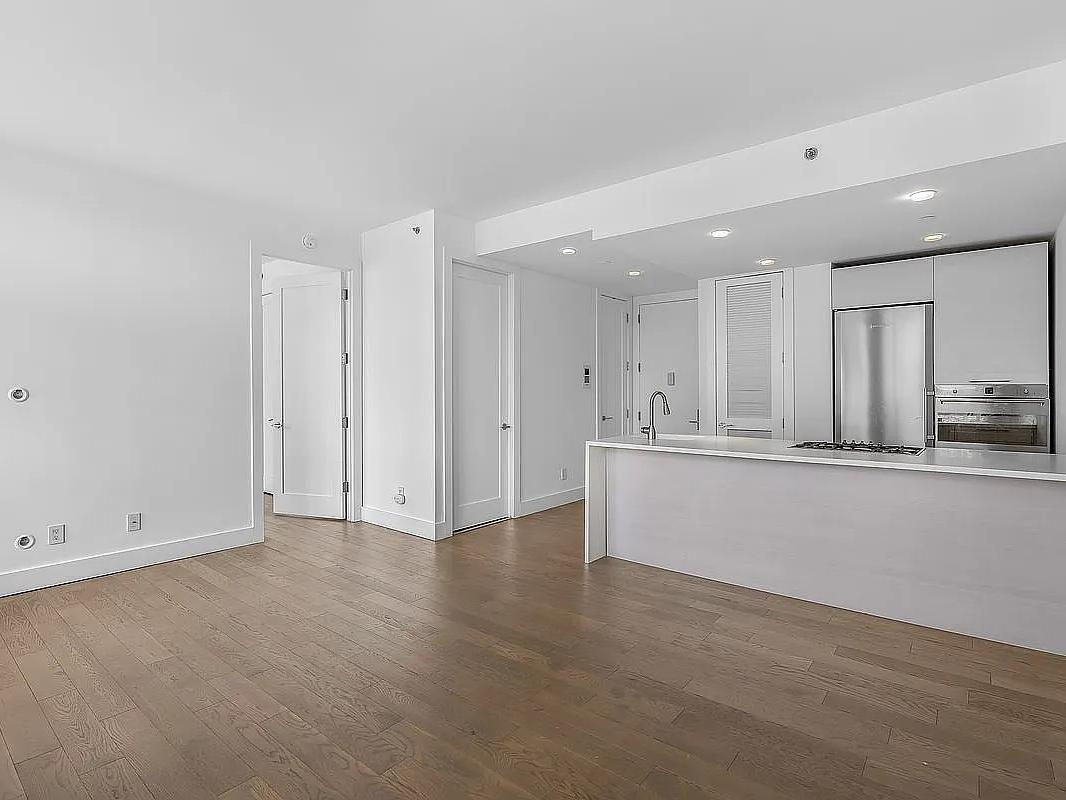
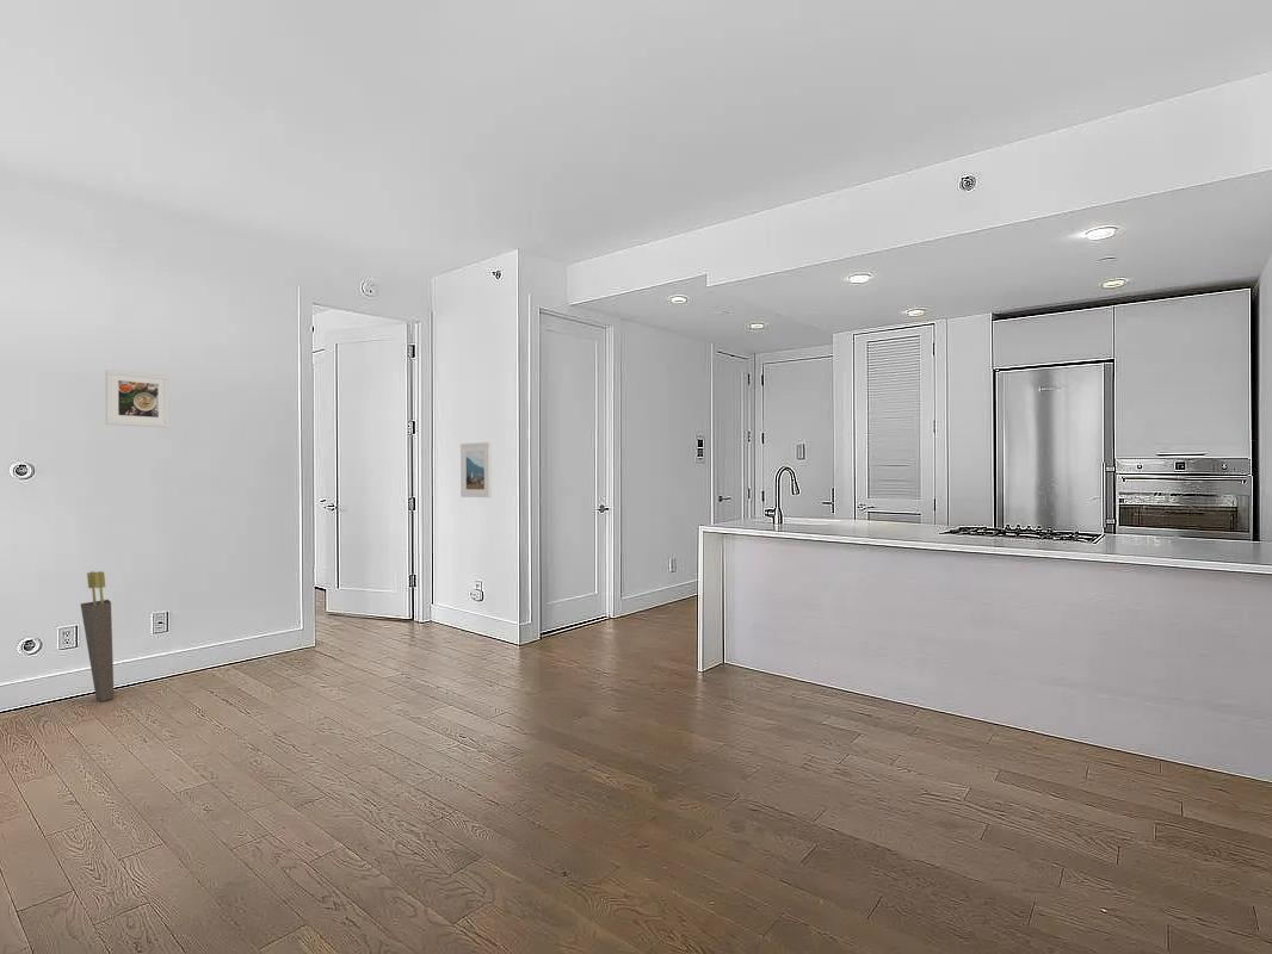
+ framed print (138, 398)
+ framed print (475, 470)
+ umbrella stand (99, 634)
